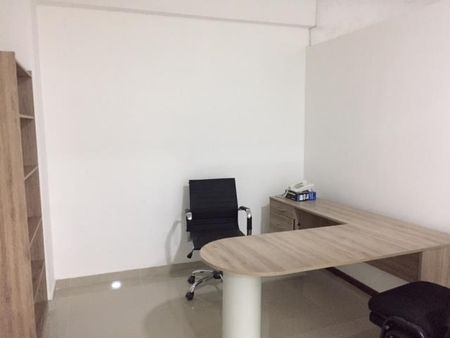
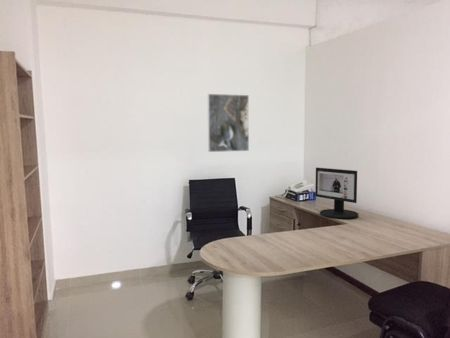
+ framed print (228, 123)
+ computer monitor (336, 191)
